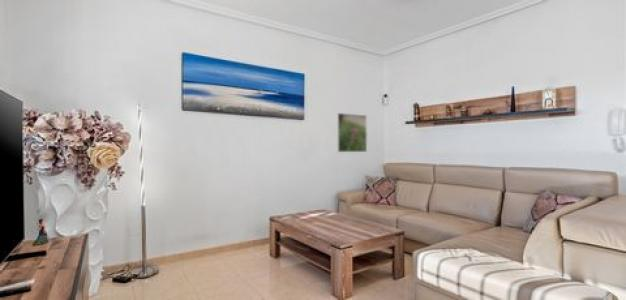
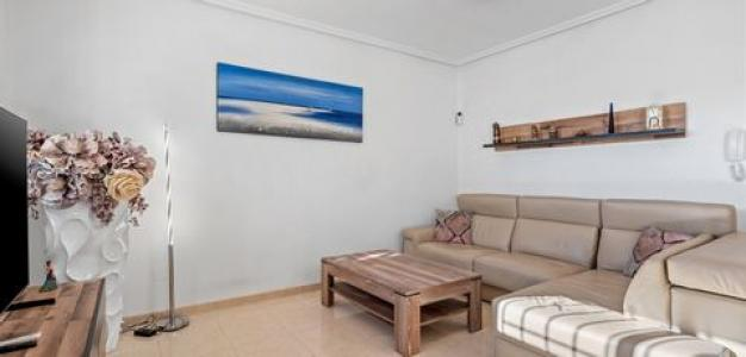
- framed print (351, 133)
